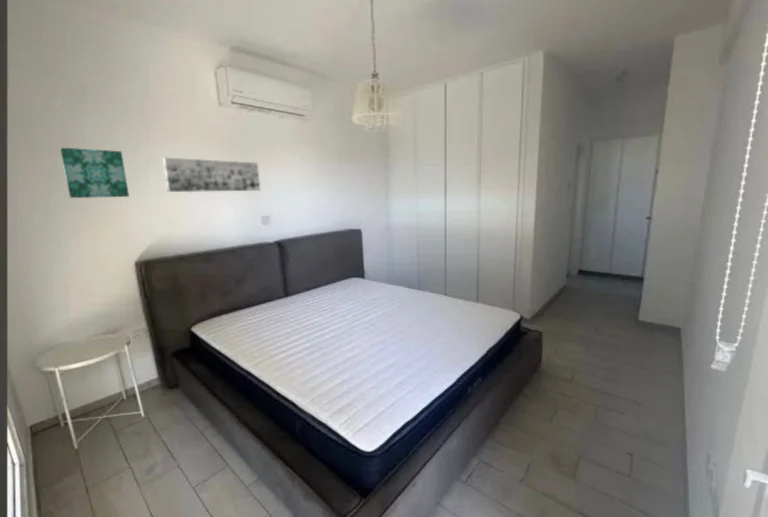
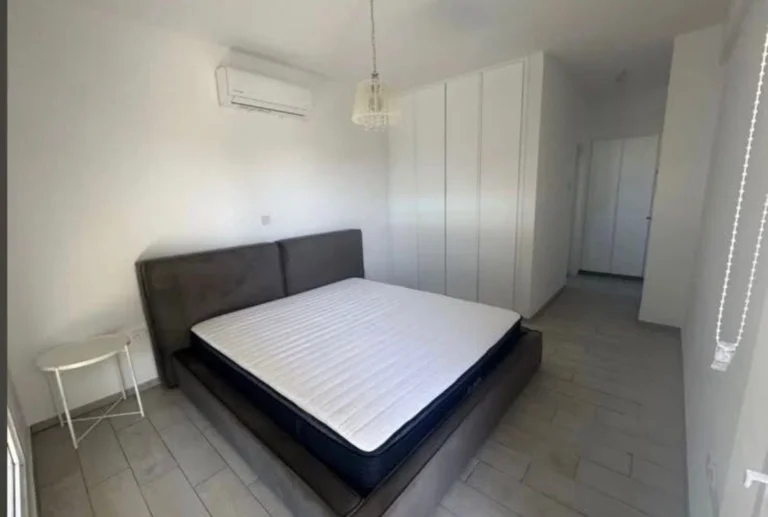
- wall art (216, 175)
- wall art (96, 173)
